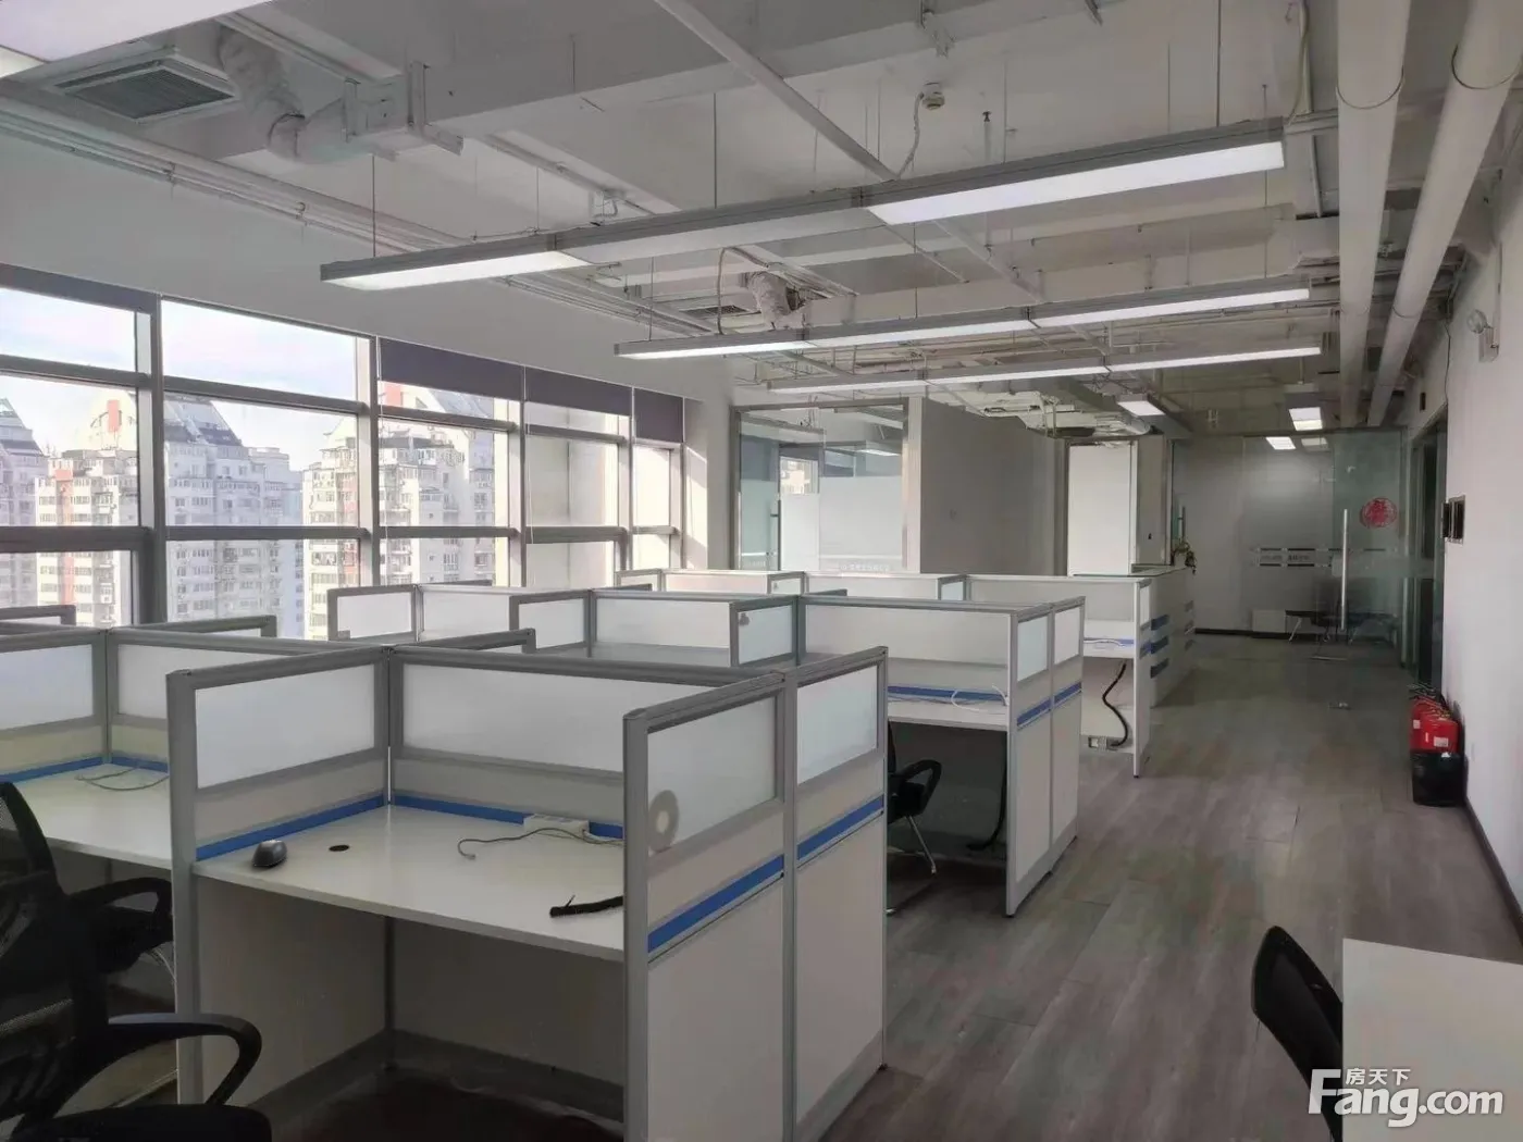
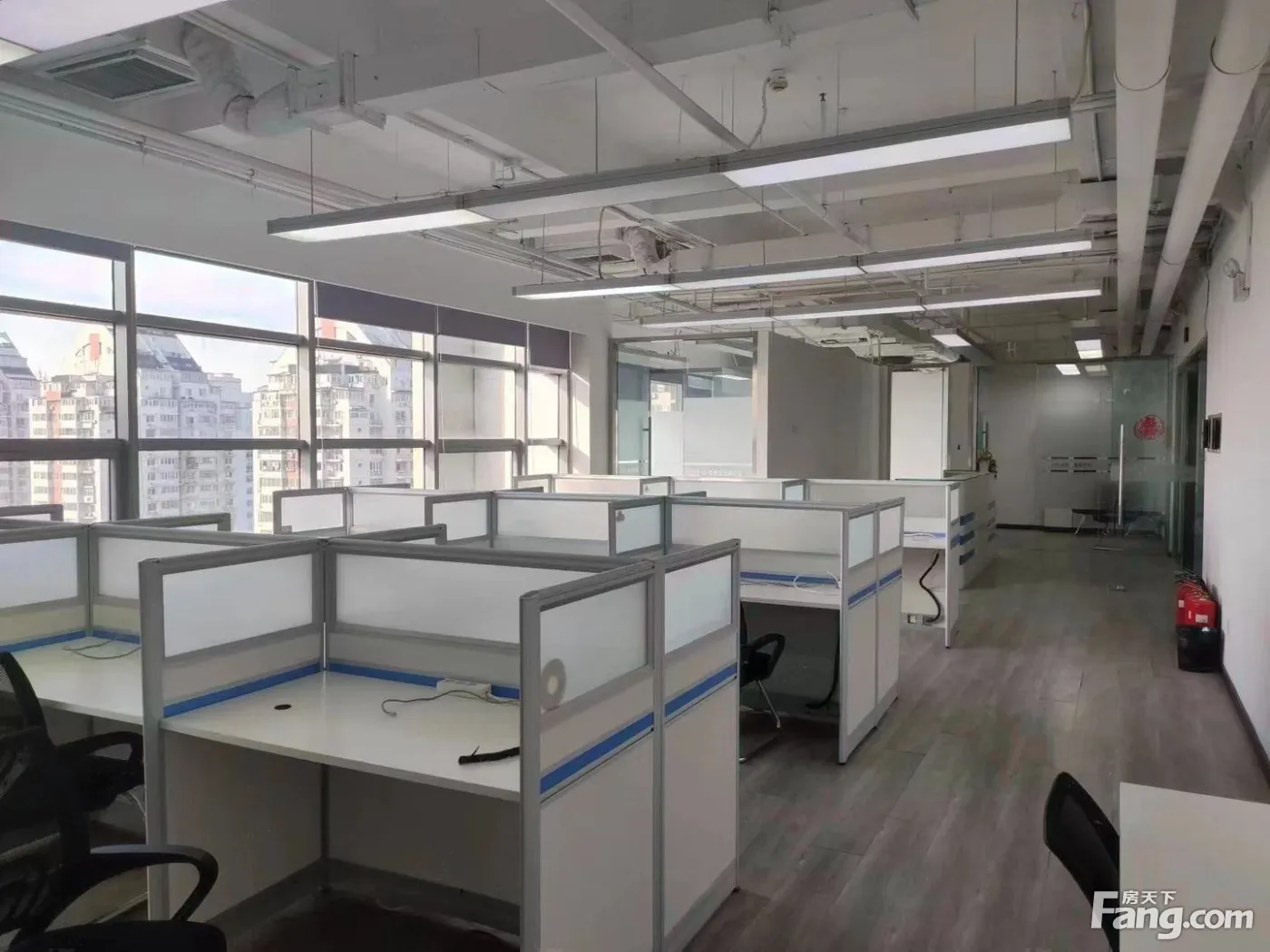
- mouse (269, 851)
